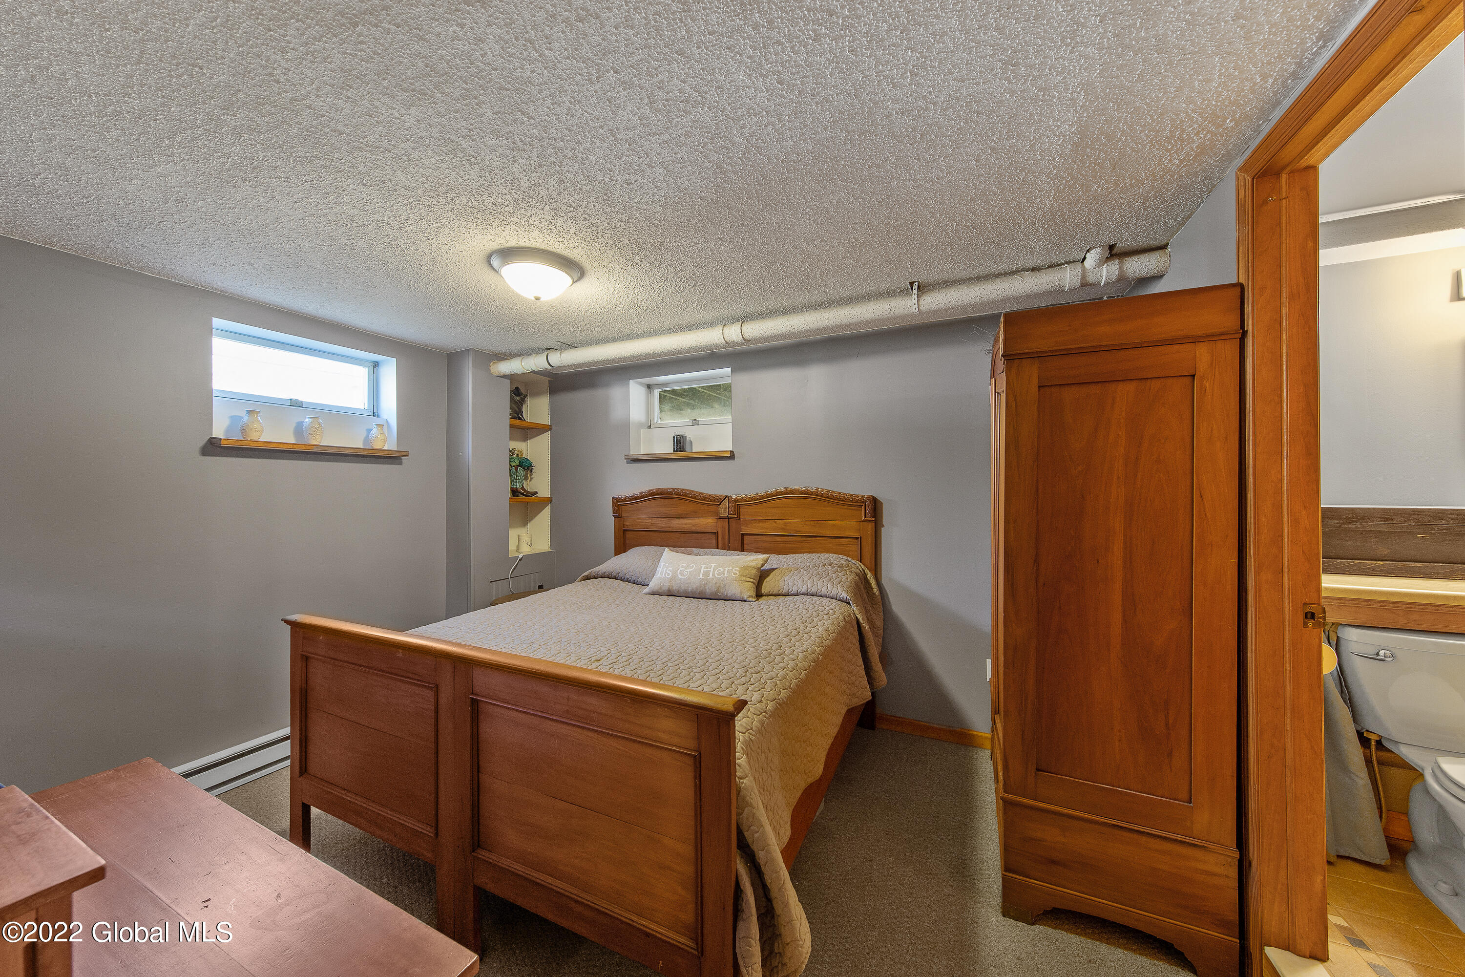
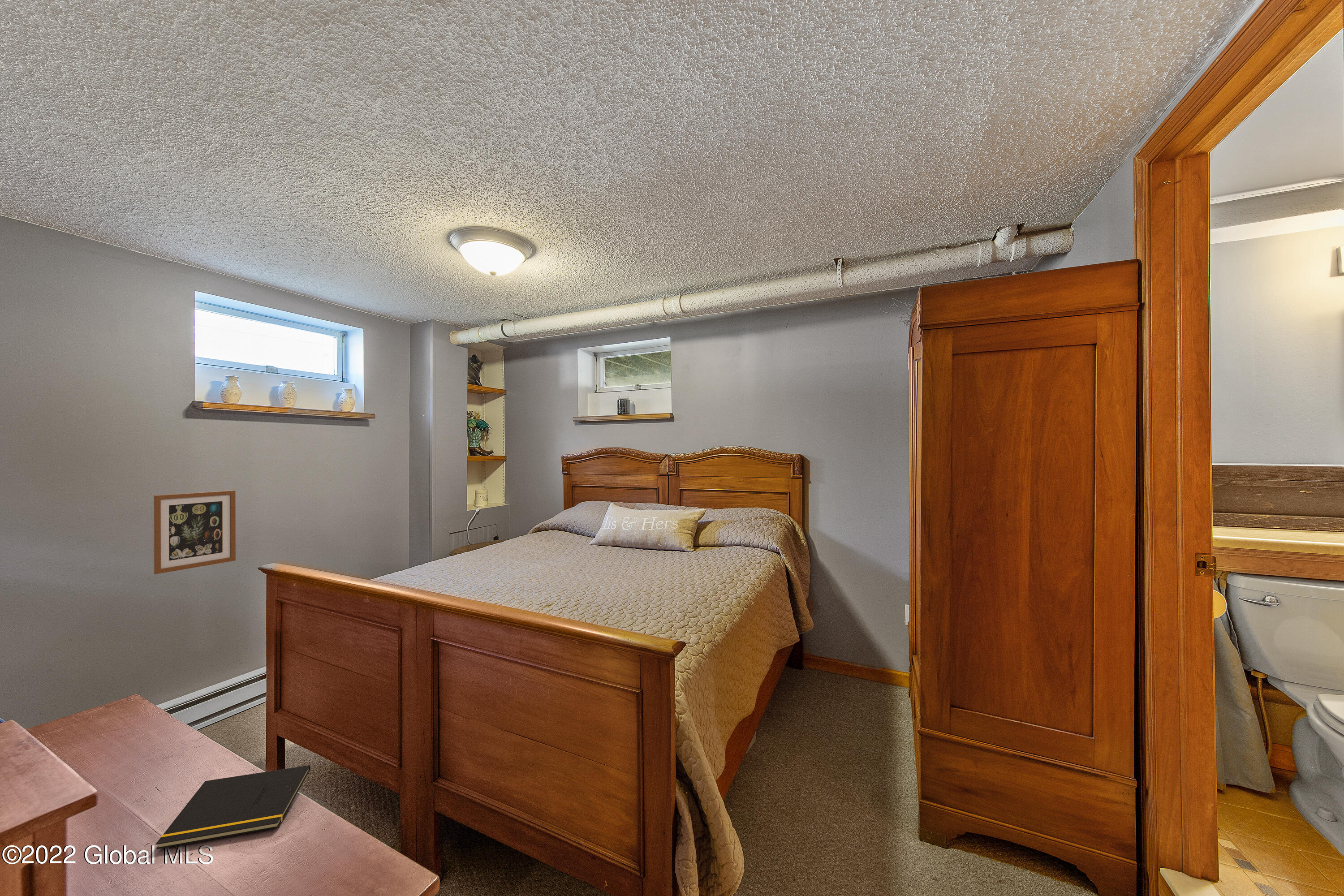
+ wall art (197, 530)
+ notepad (240, 803)
